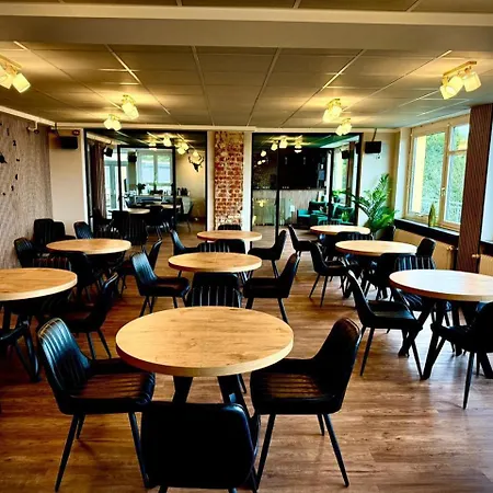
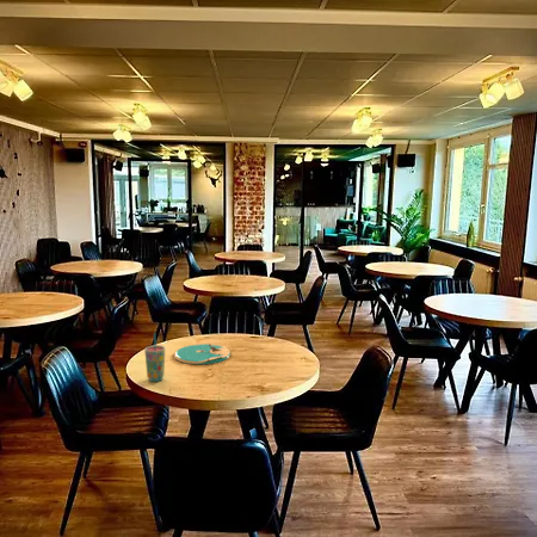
+ cup (155, 356)
+ plate (202, 350)
